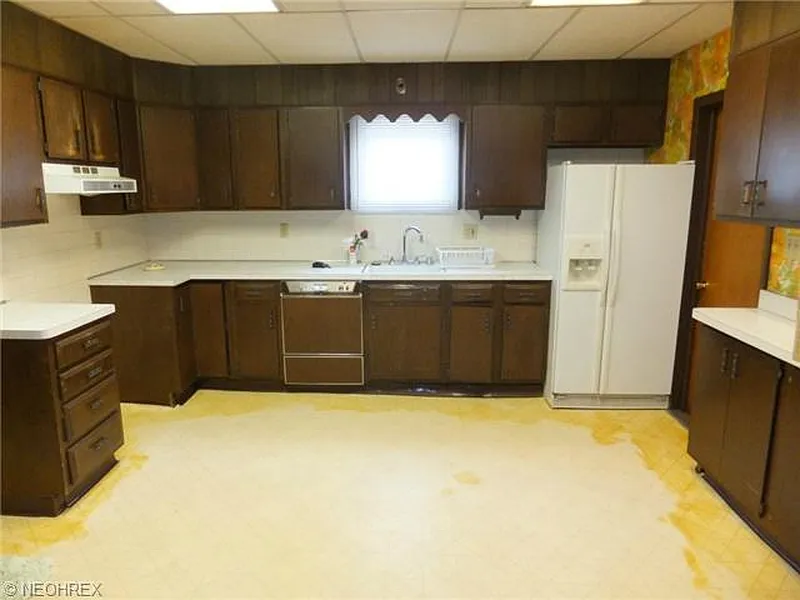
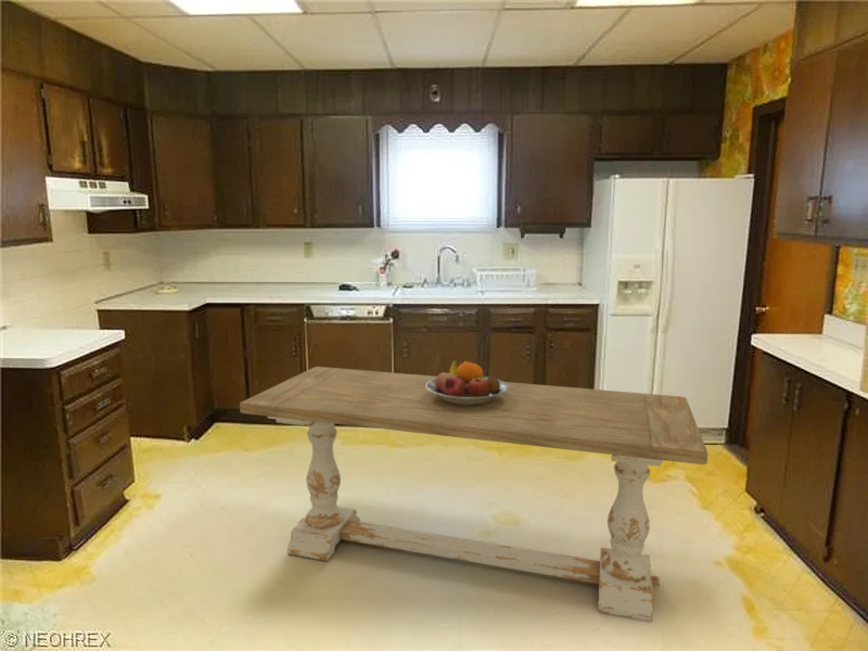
+ fruit bowl (467, 382)
+ dining table (472, 438)
